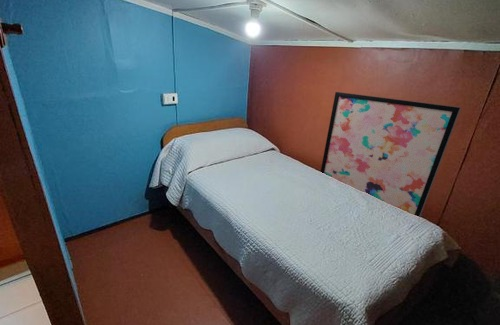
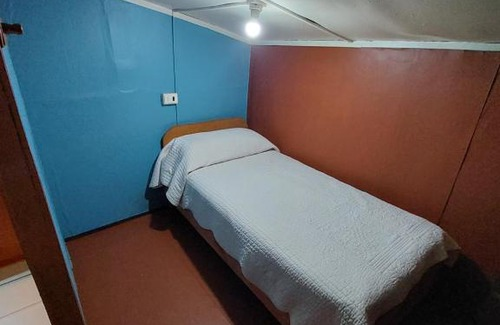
- wall art (374, 152)
